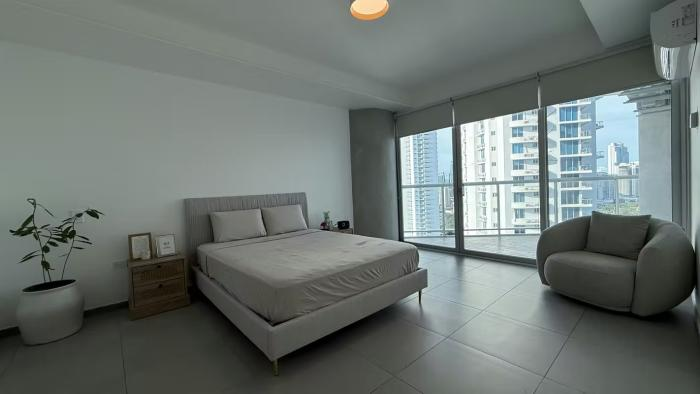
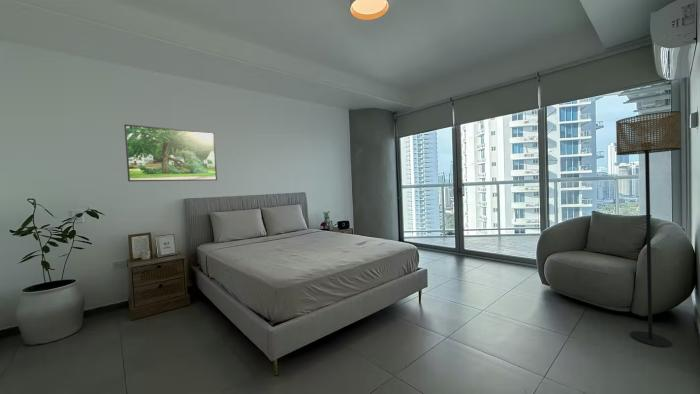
+ floor lamp (648, 229)
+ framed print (175, 154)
